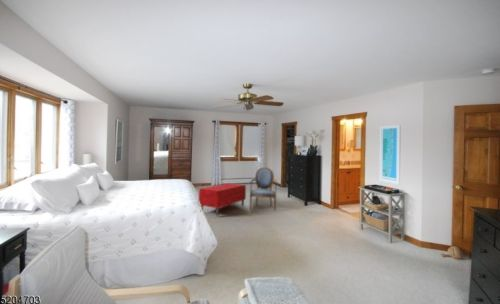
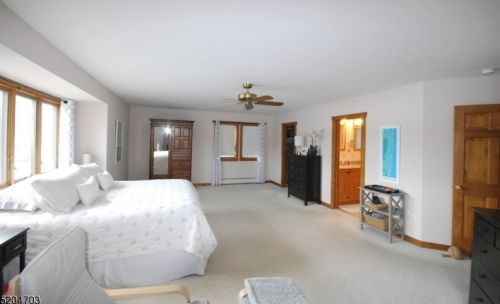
- armchair (263, 187)
- bench (223, 197)
